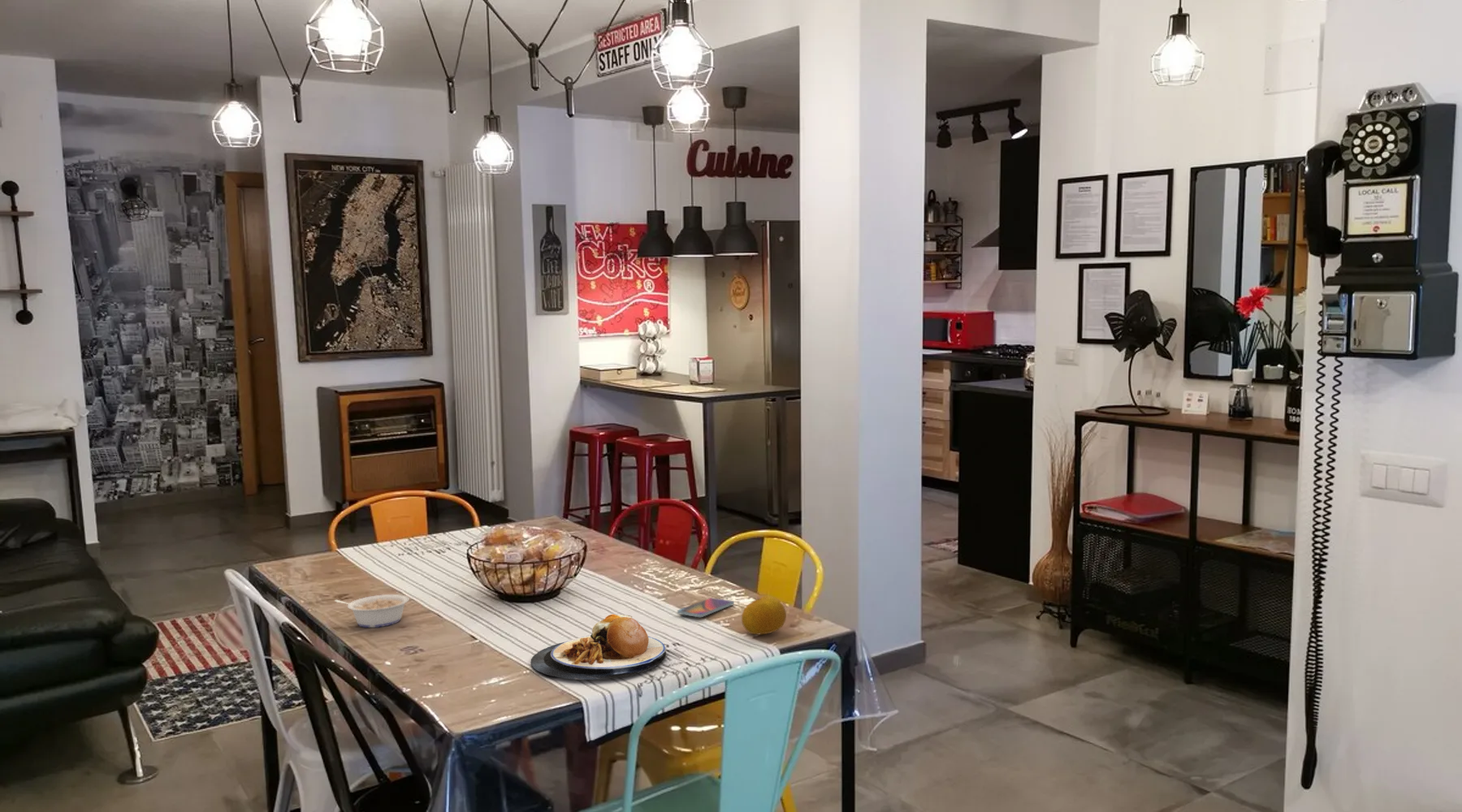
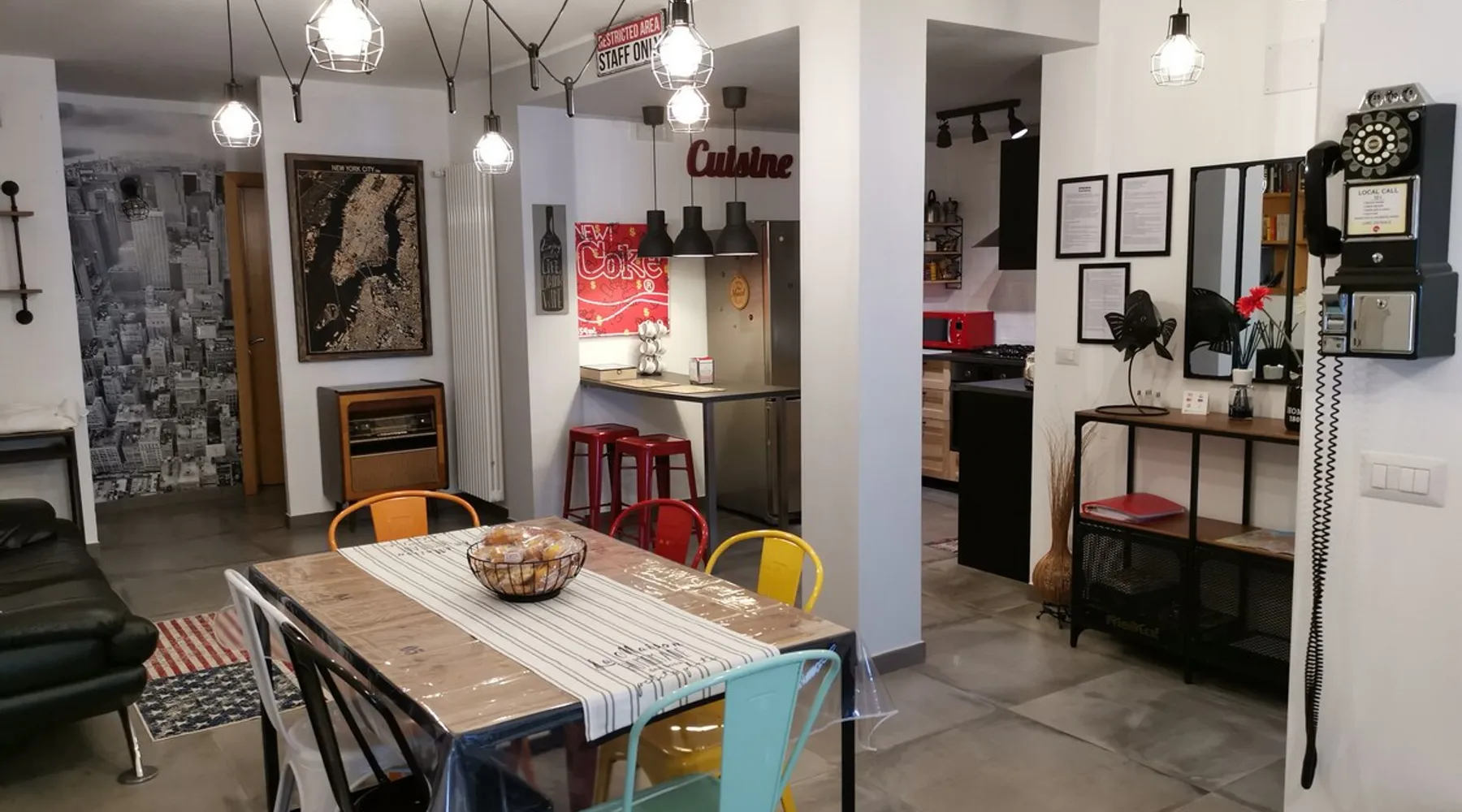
- plate (598, 639)
- smartphone (706, 607)
- legume (376, 610)
- fruit (763, 615)
